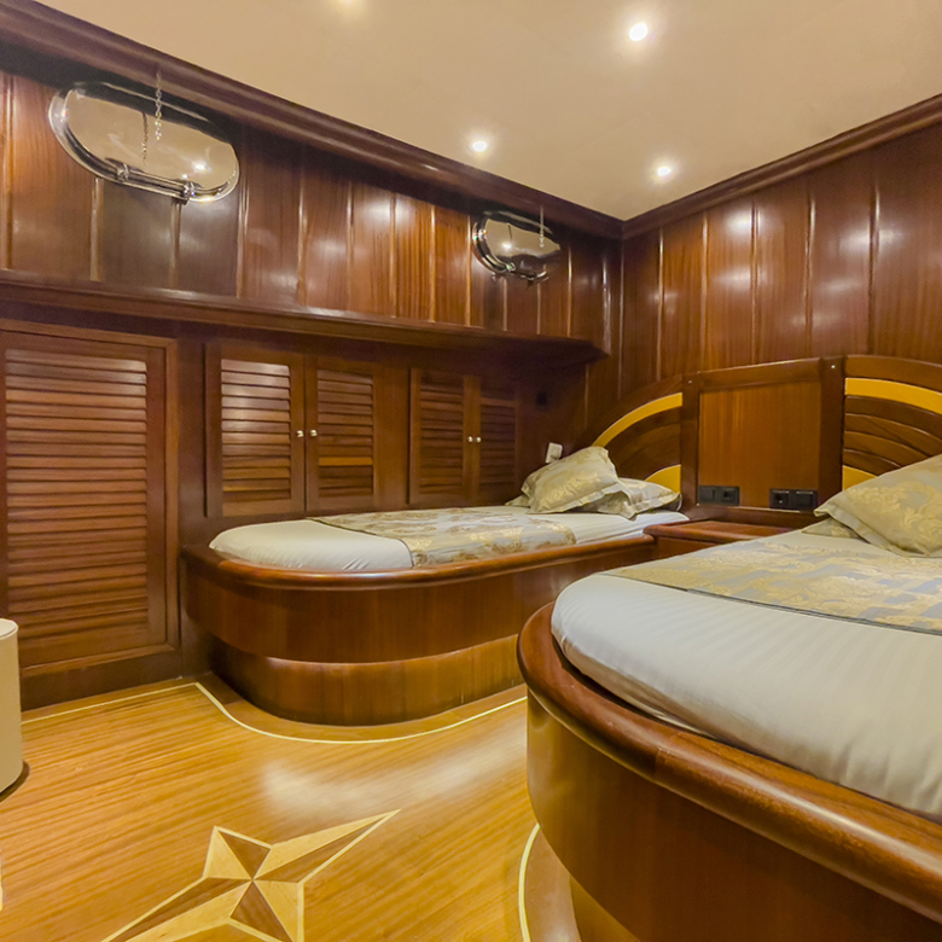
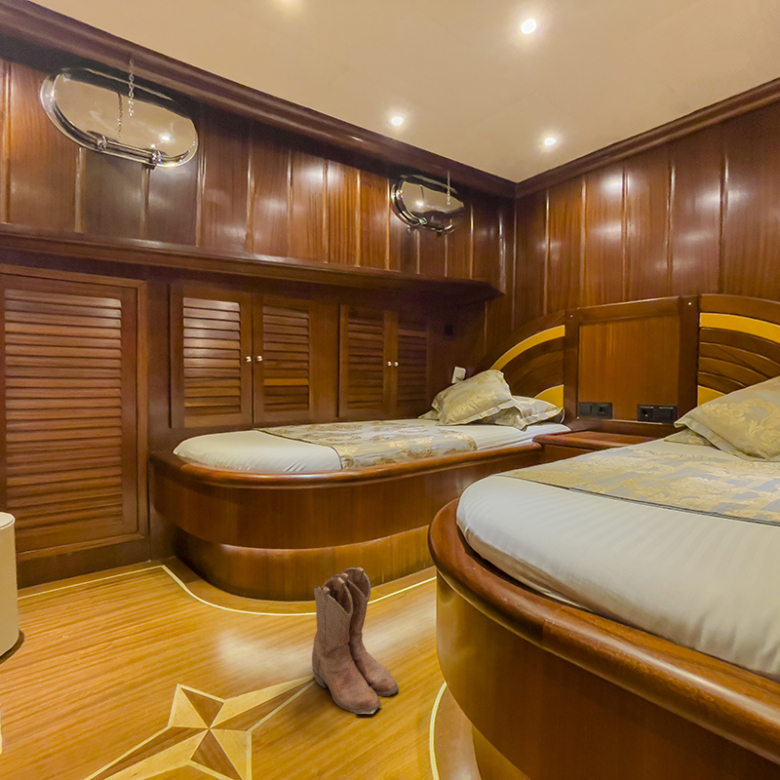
+ boots (355, 631)
